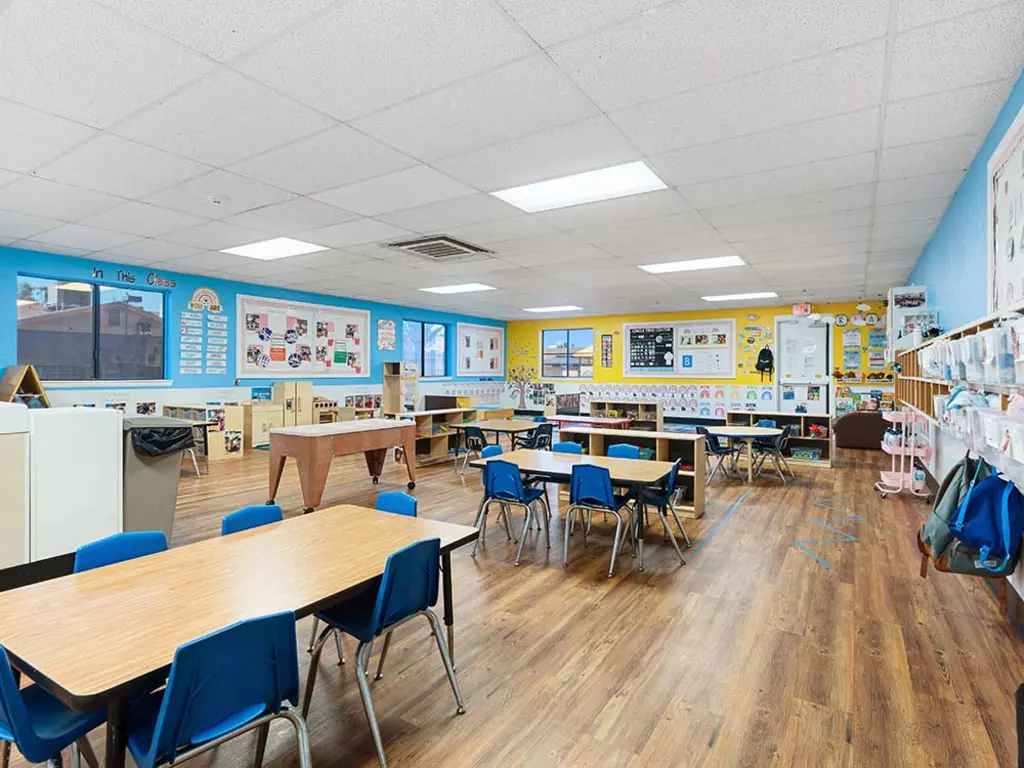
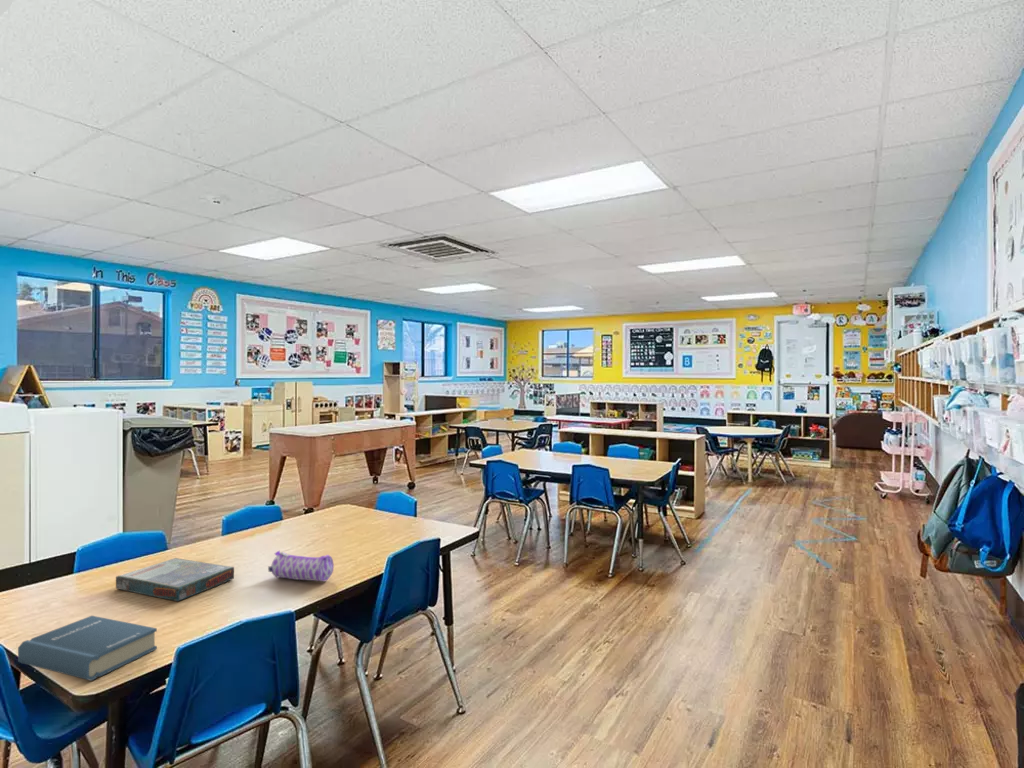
+ pencil case (302, 565)
+ hardback book (89, 646)
+ board game (176, 577)
